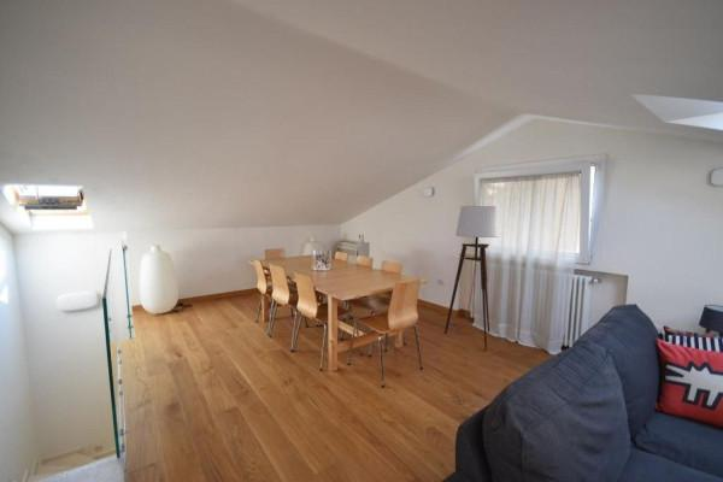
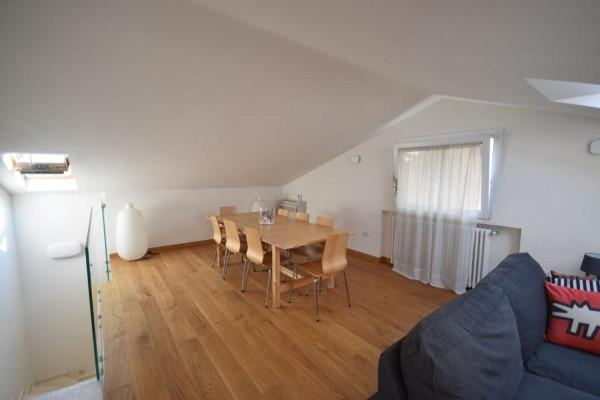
- floor lamp (474, 271)
